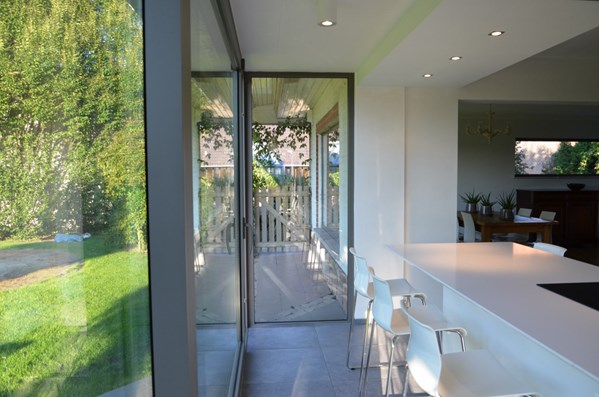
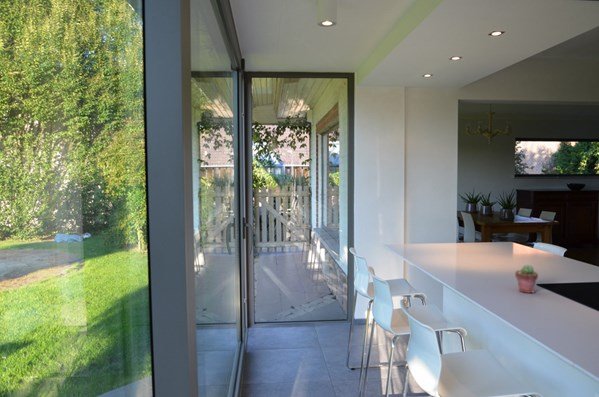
+ potted succulent (526, 278)
